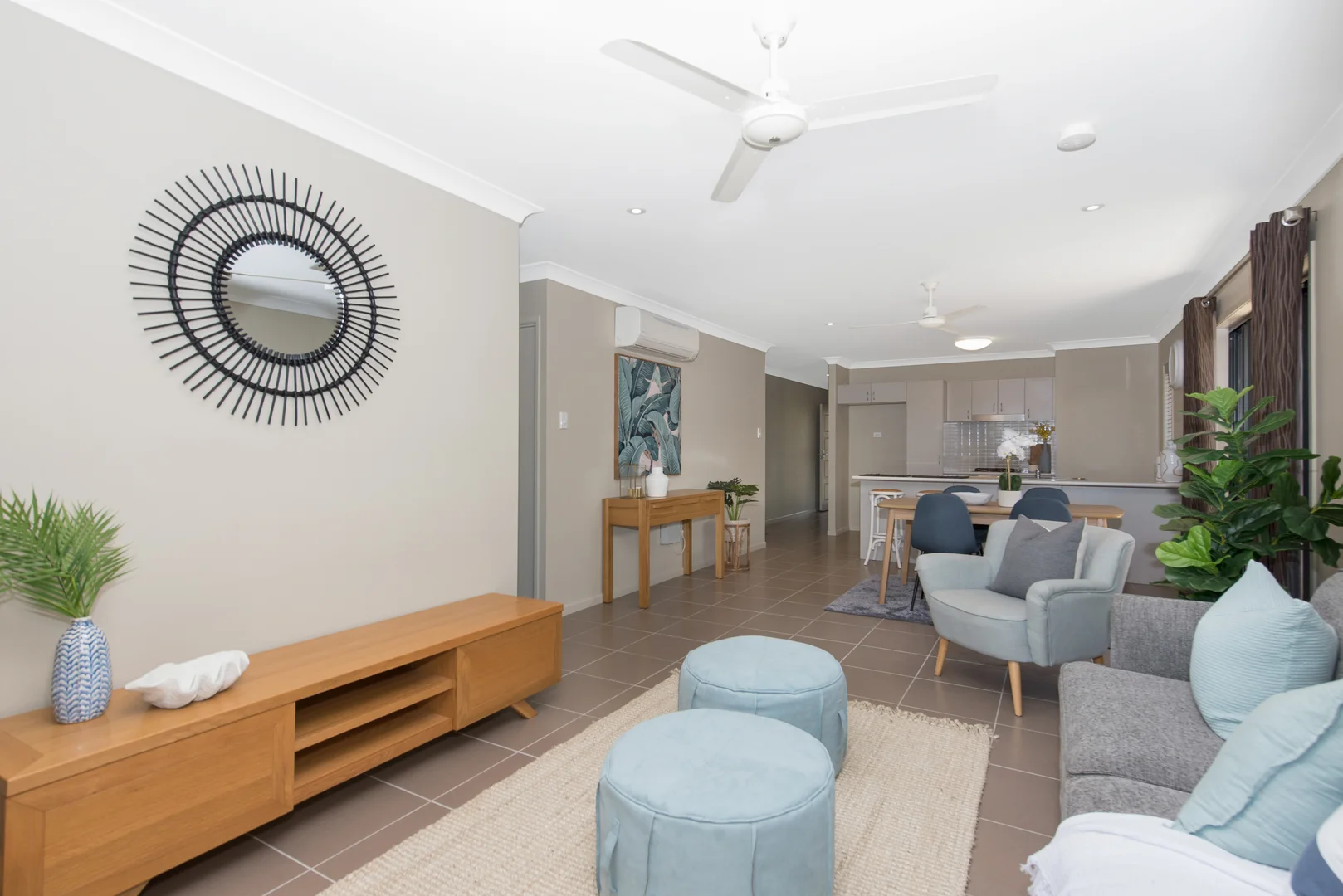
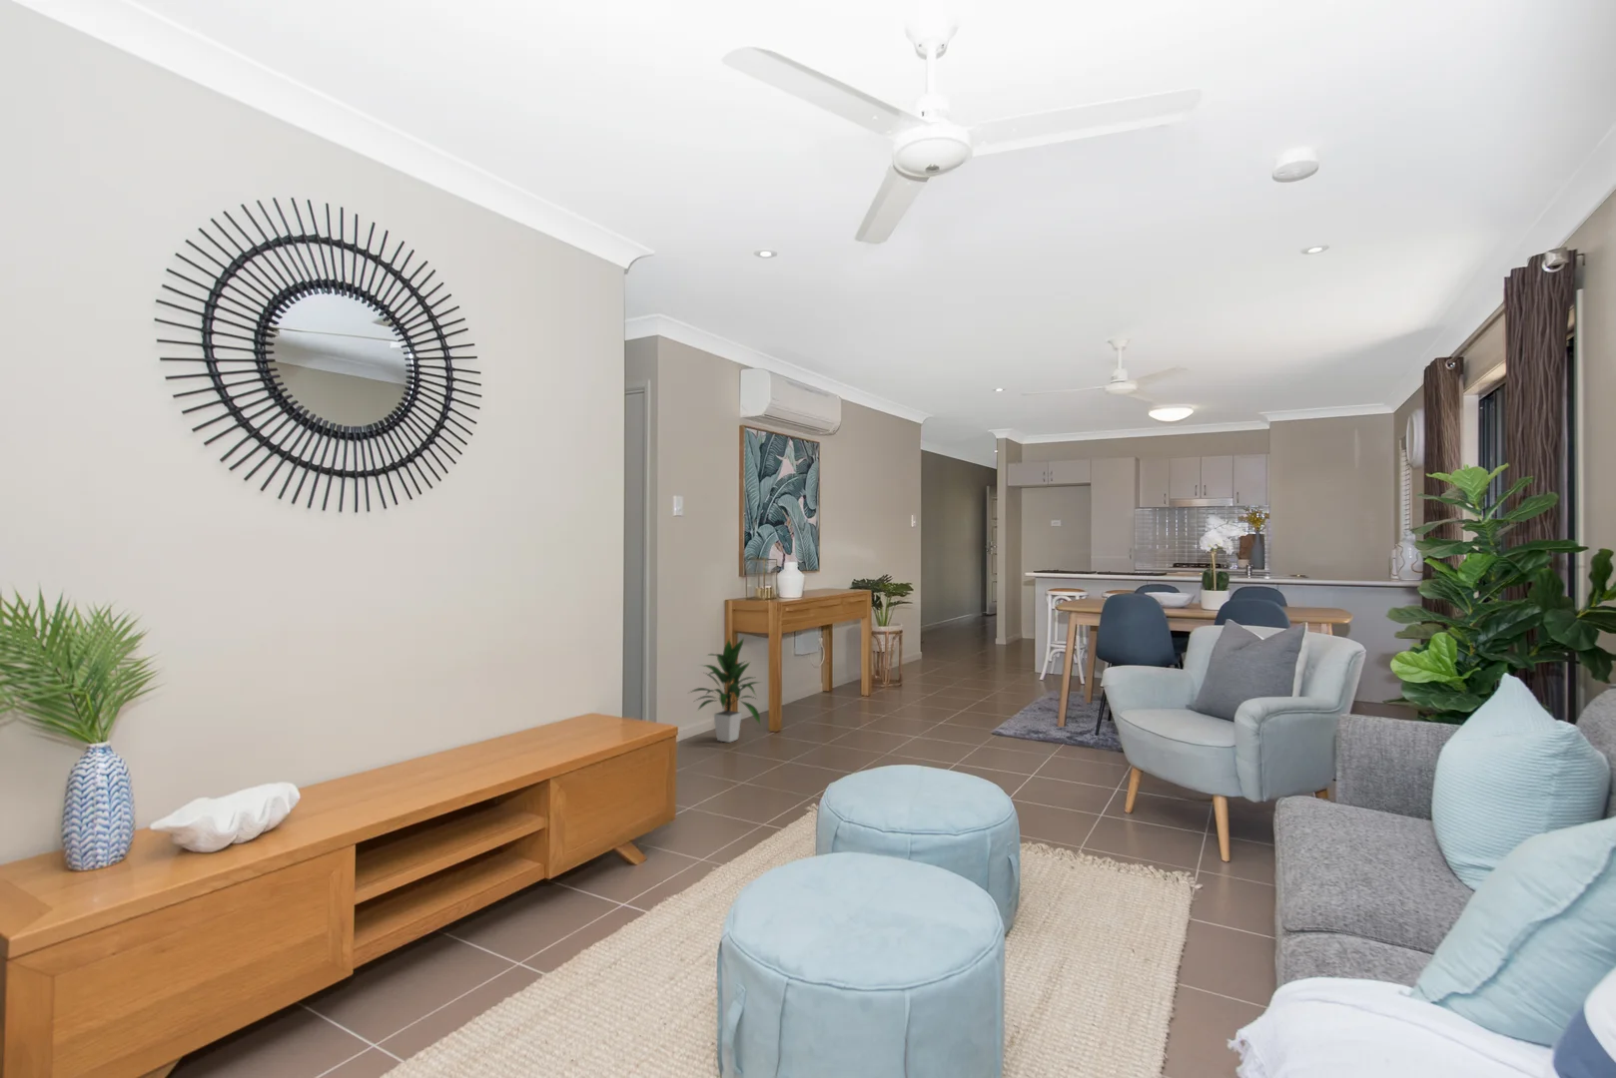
+ indoor plant (729, 689)
